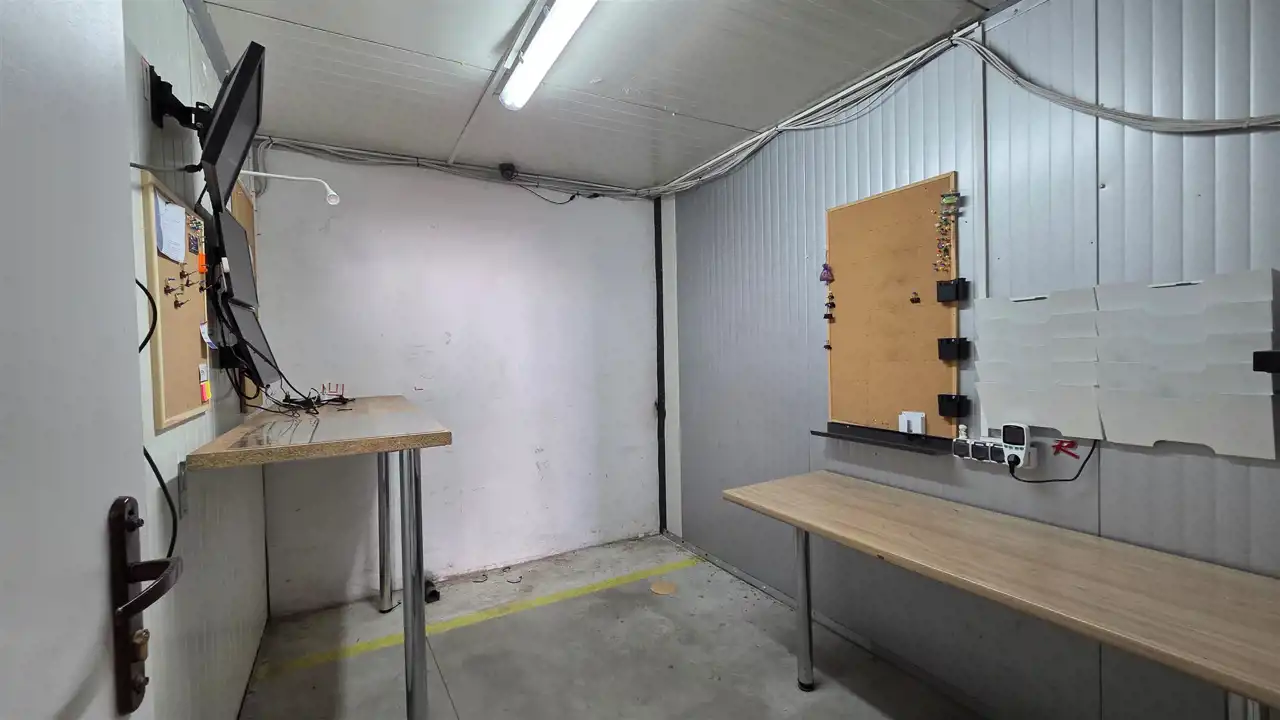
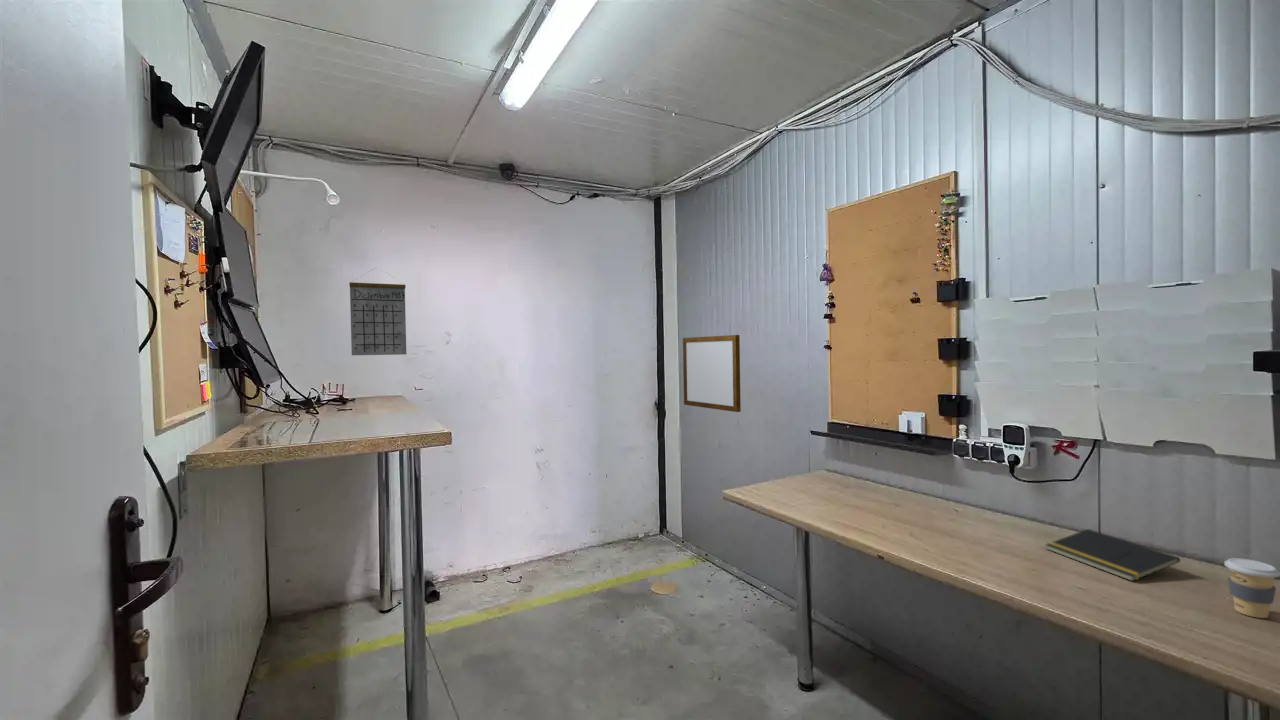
+ calendar (378, 310)
+ writing board (709, 372)
+ notepad (1108, 552)
+ coffee cup (1251, 588)
